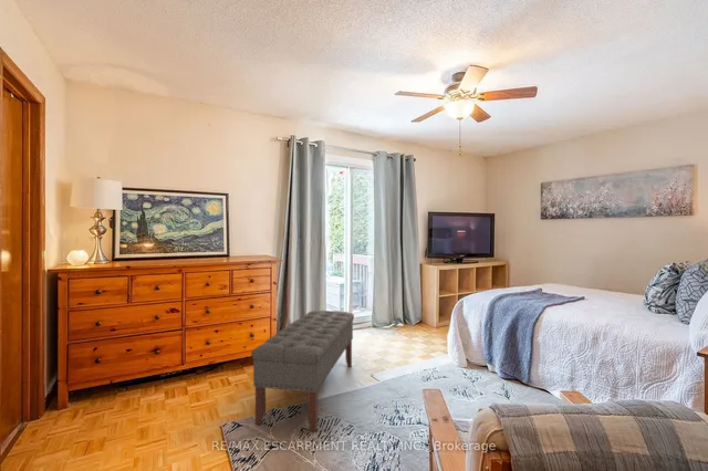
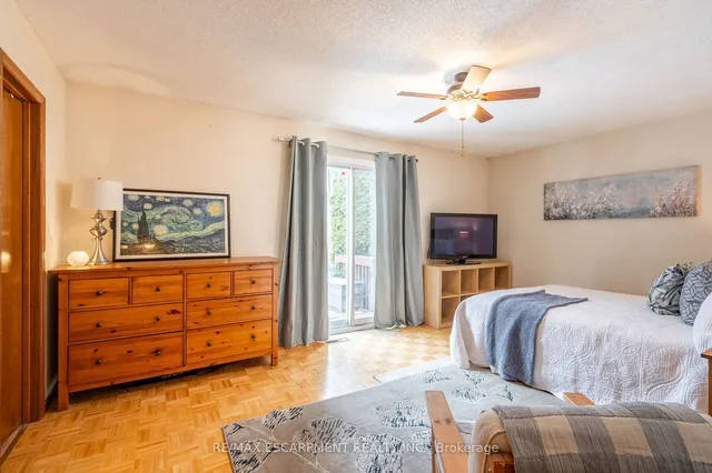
- bench (312, 357)
